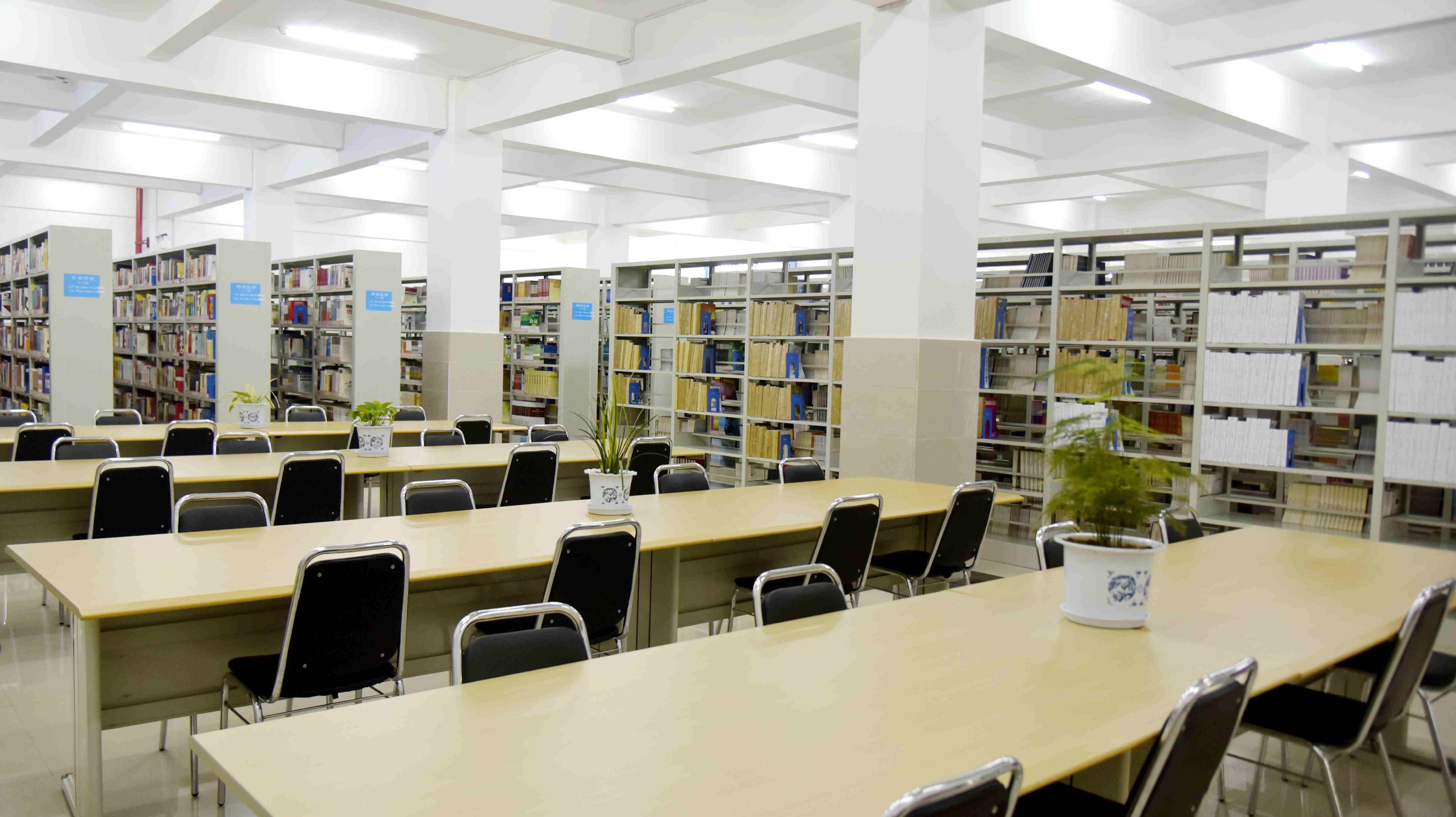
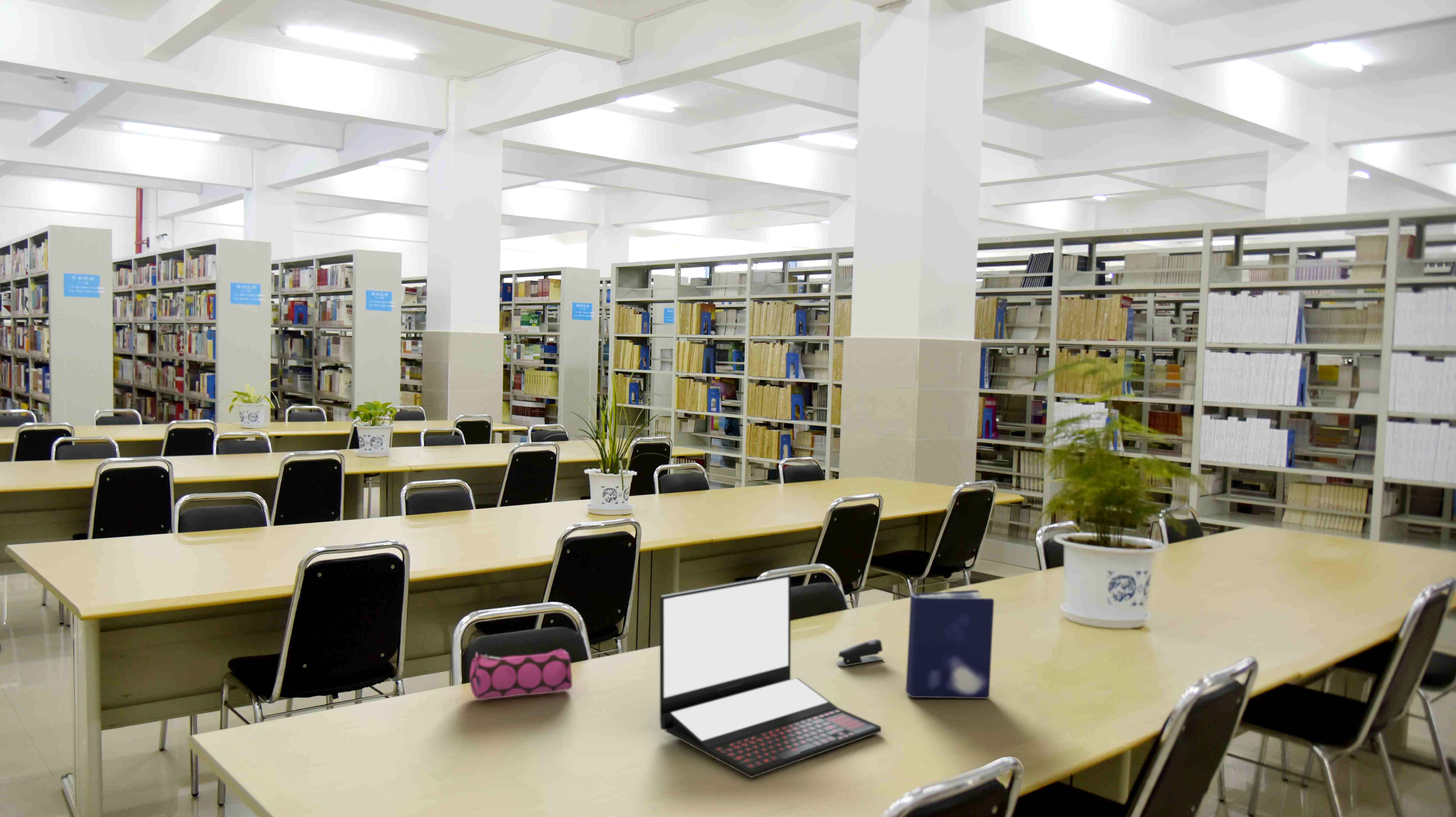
+ laptop (772, 666)
+ book (951, 645)
+ pencil case (522, 672)
+ stapler (860, 652)
